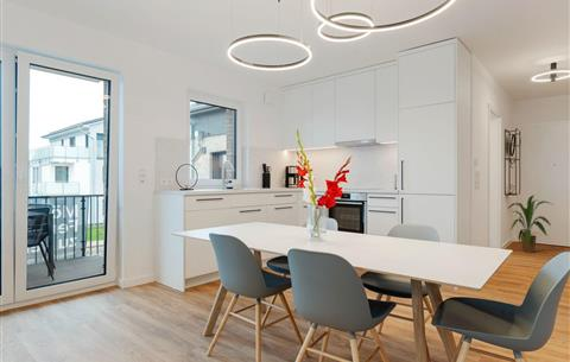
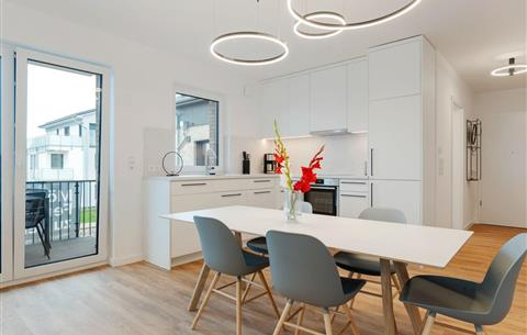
- house plant (530, 222)
